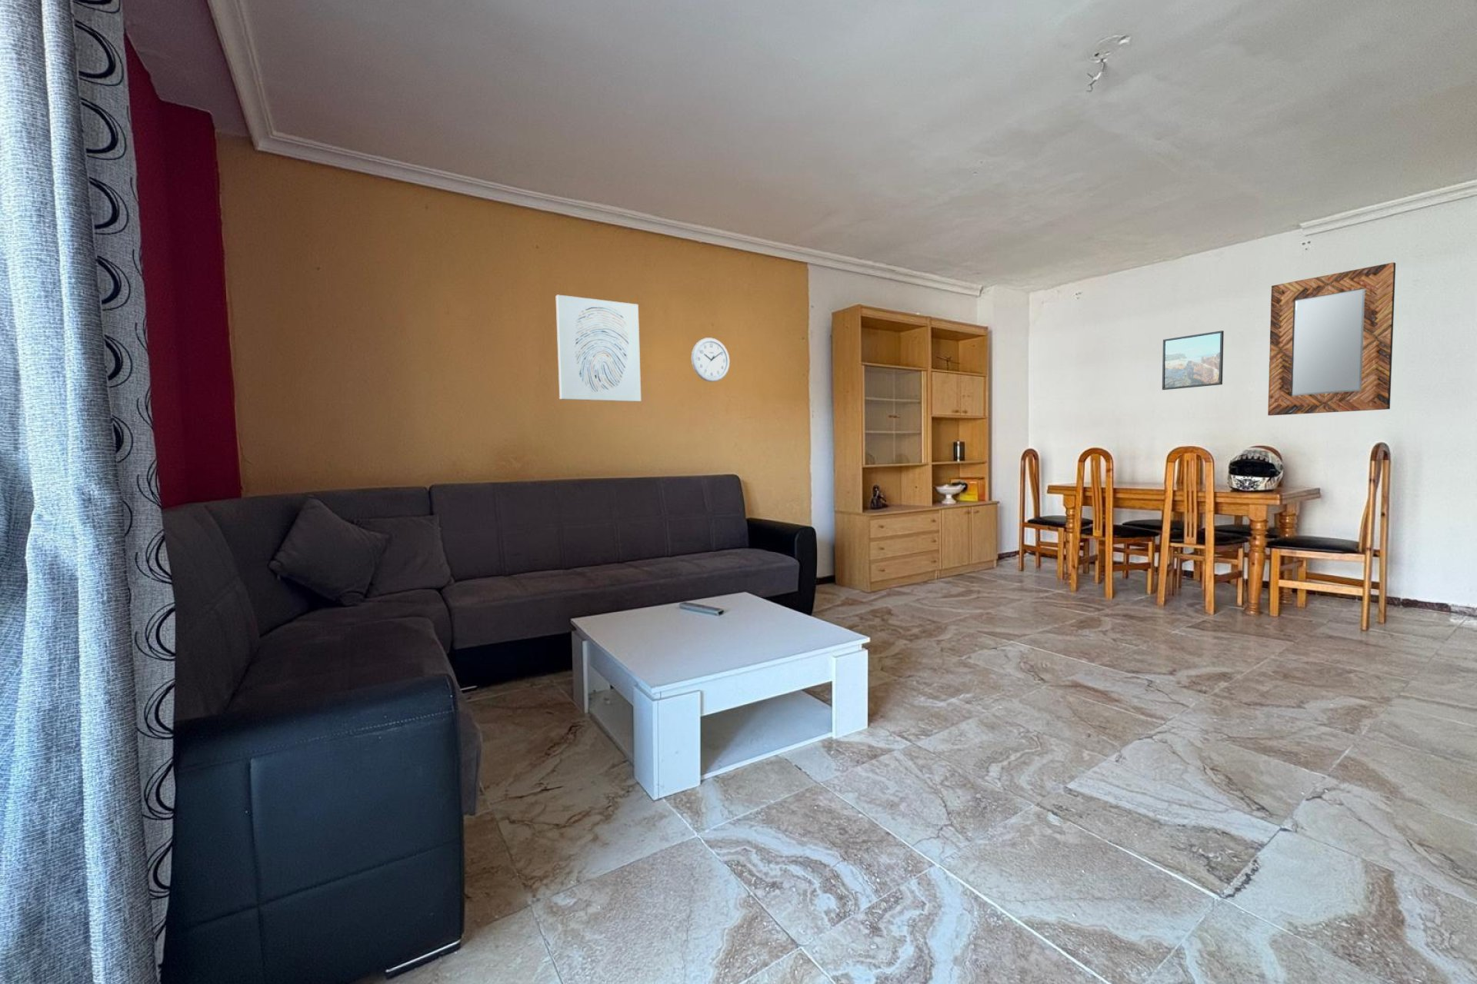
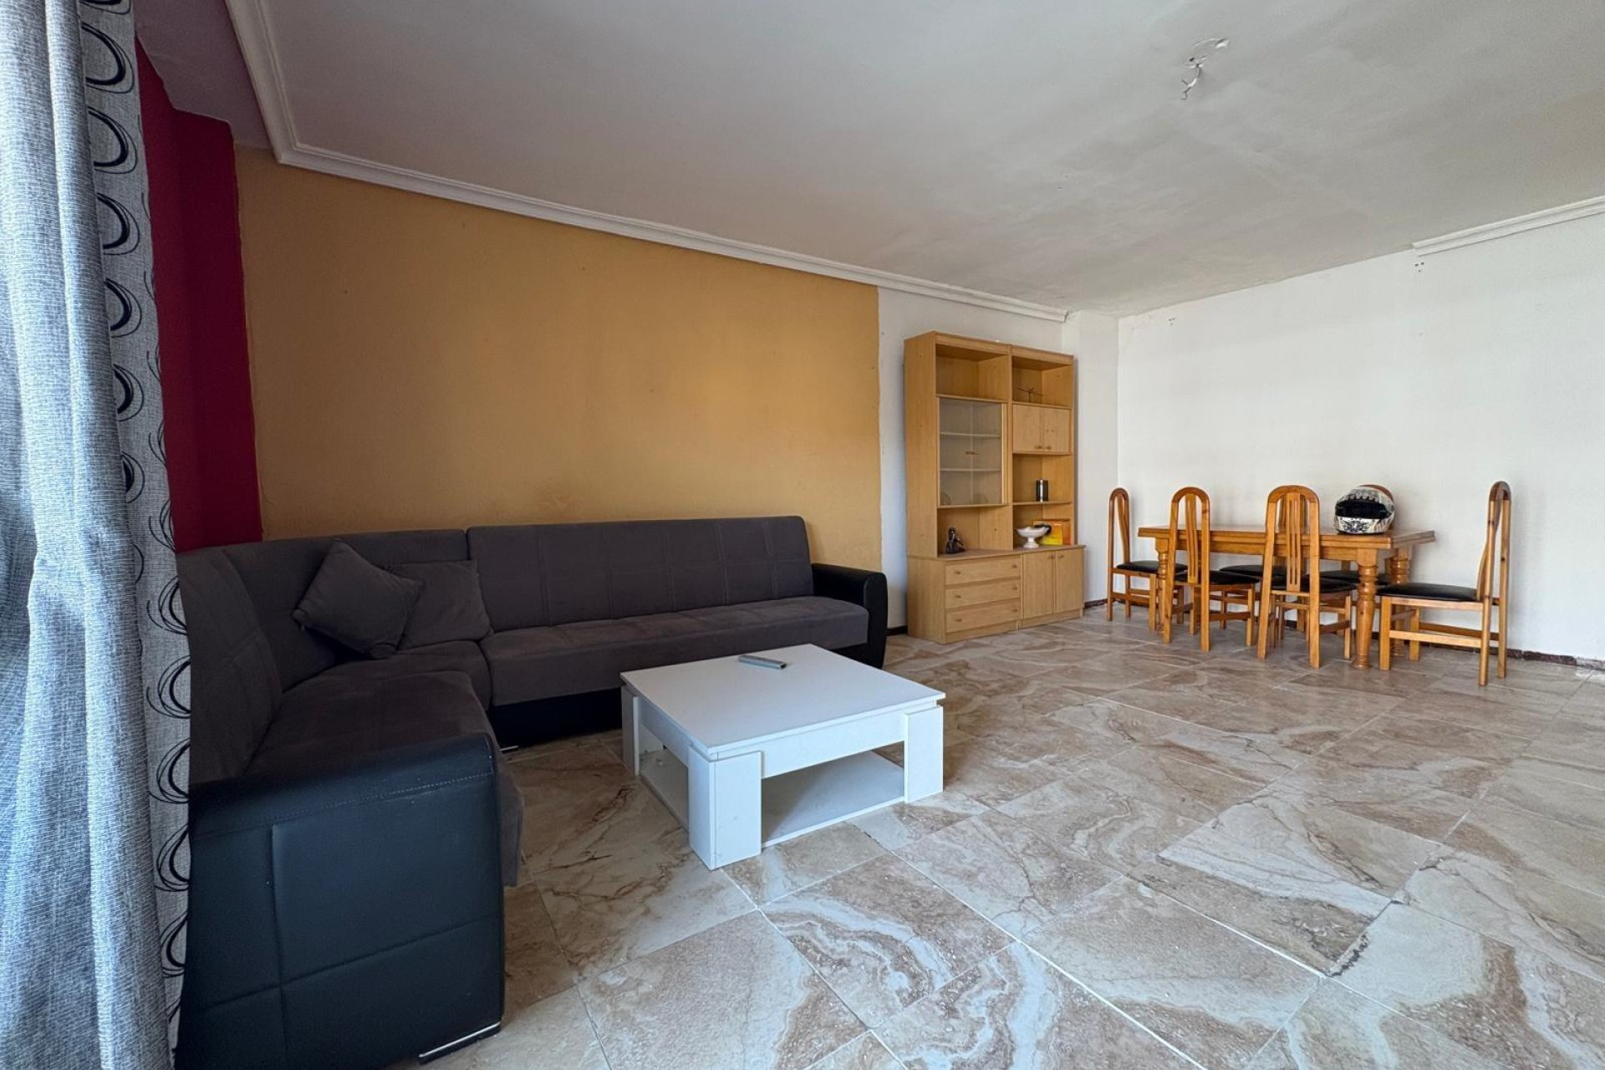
- home mirror (1328, 344)
- wall art (599, 349)
- wall clock (711, 360)
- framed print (1191, 361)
